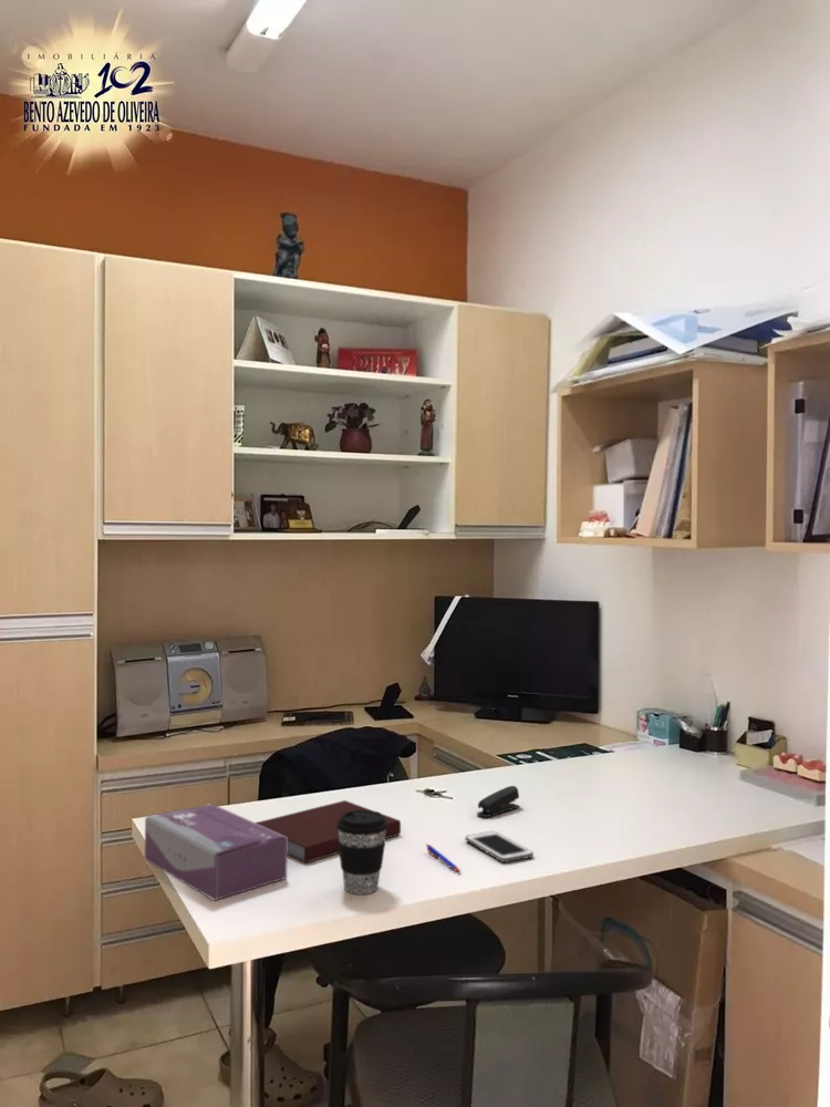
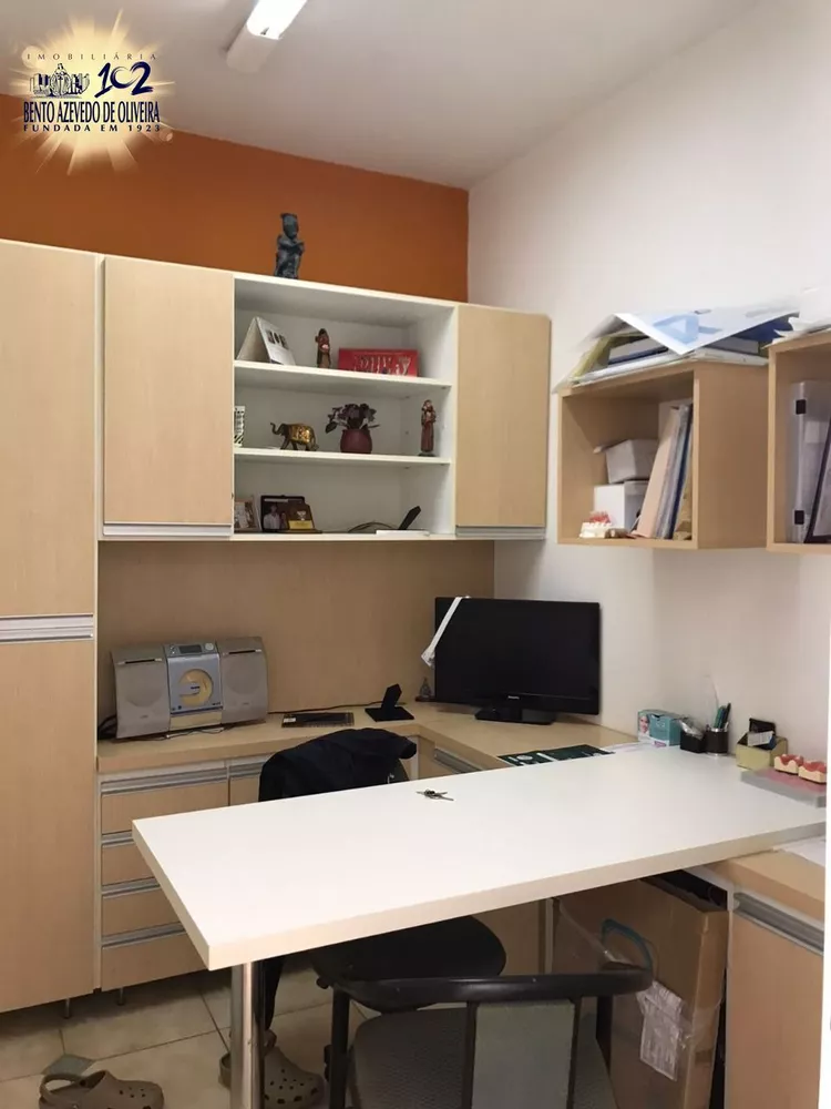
- pen (443, 858)
- cell phone (498, 846)
- notebook (326, 829)
- stapler (498, 800)
- coffee cup (362, 851)
- tissue box (214, 846)
